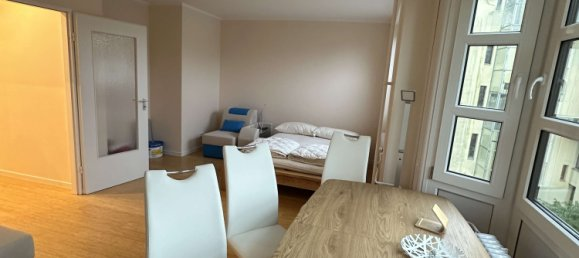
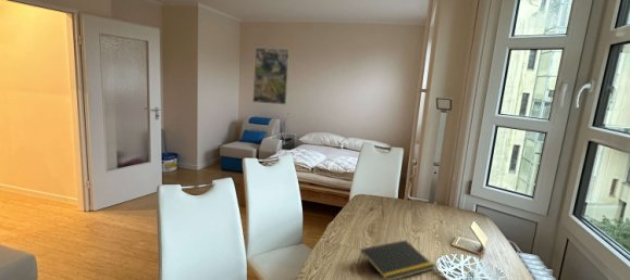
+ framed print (270, 76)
+ notepad (397, 258)
